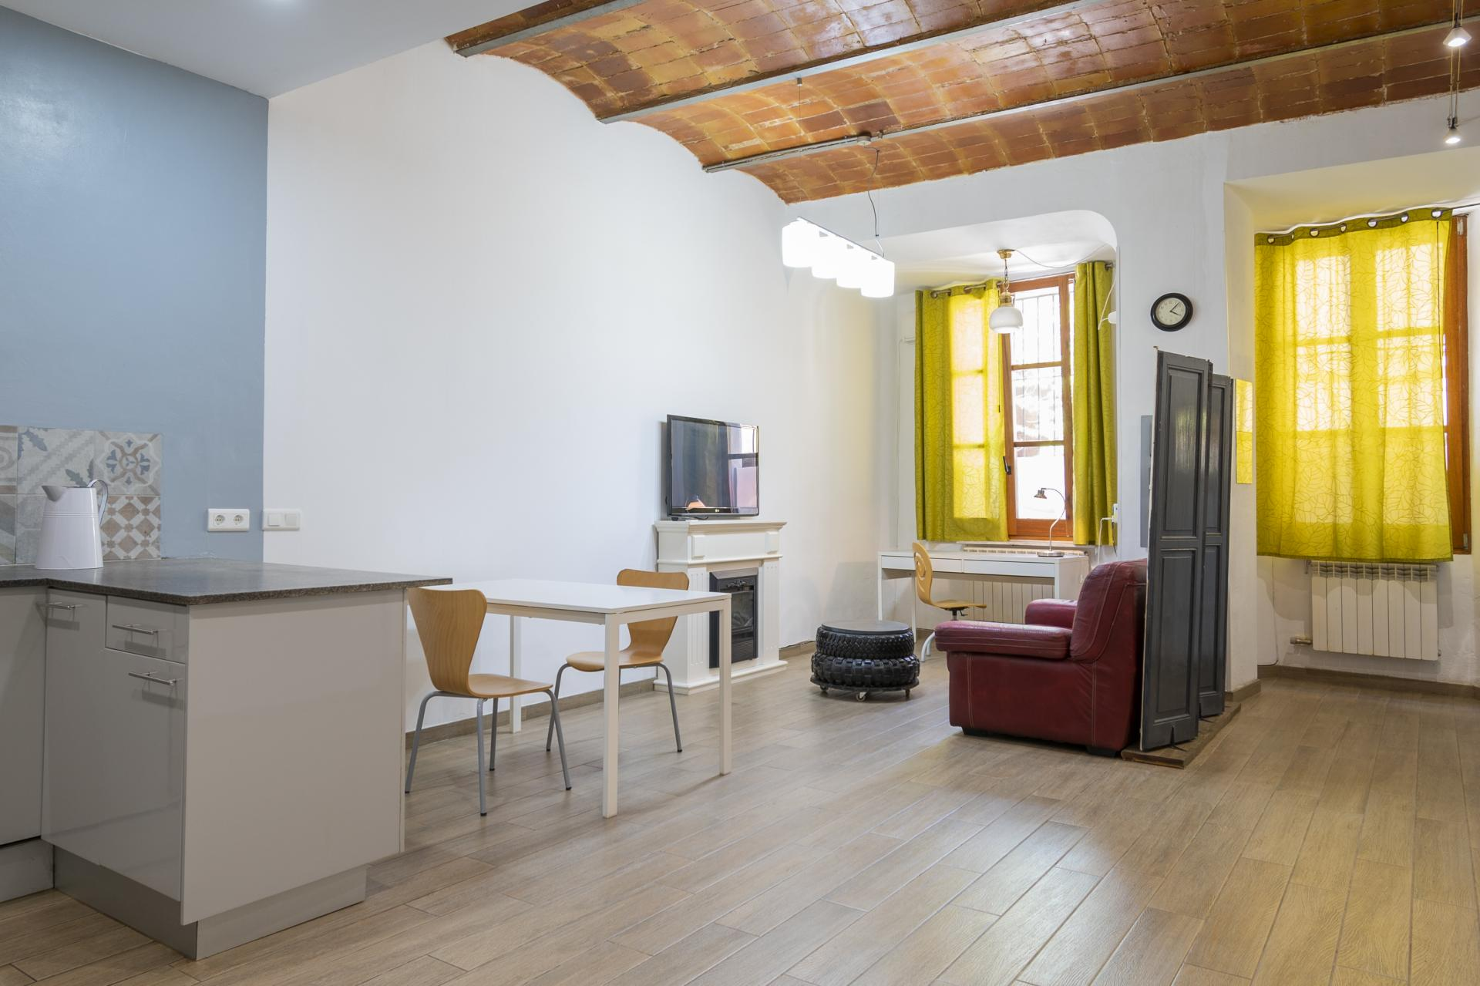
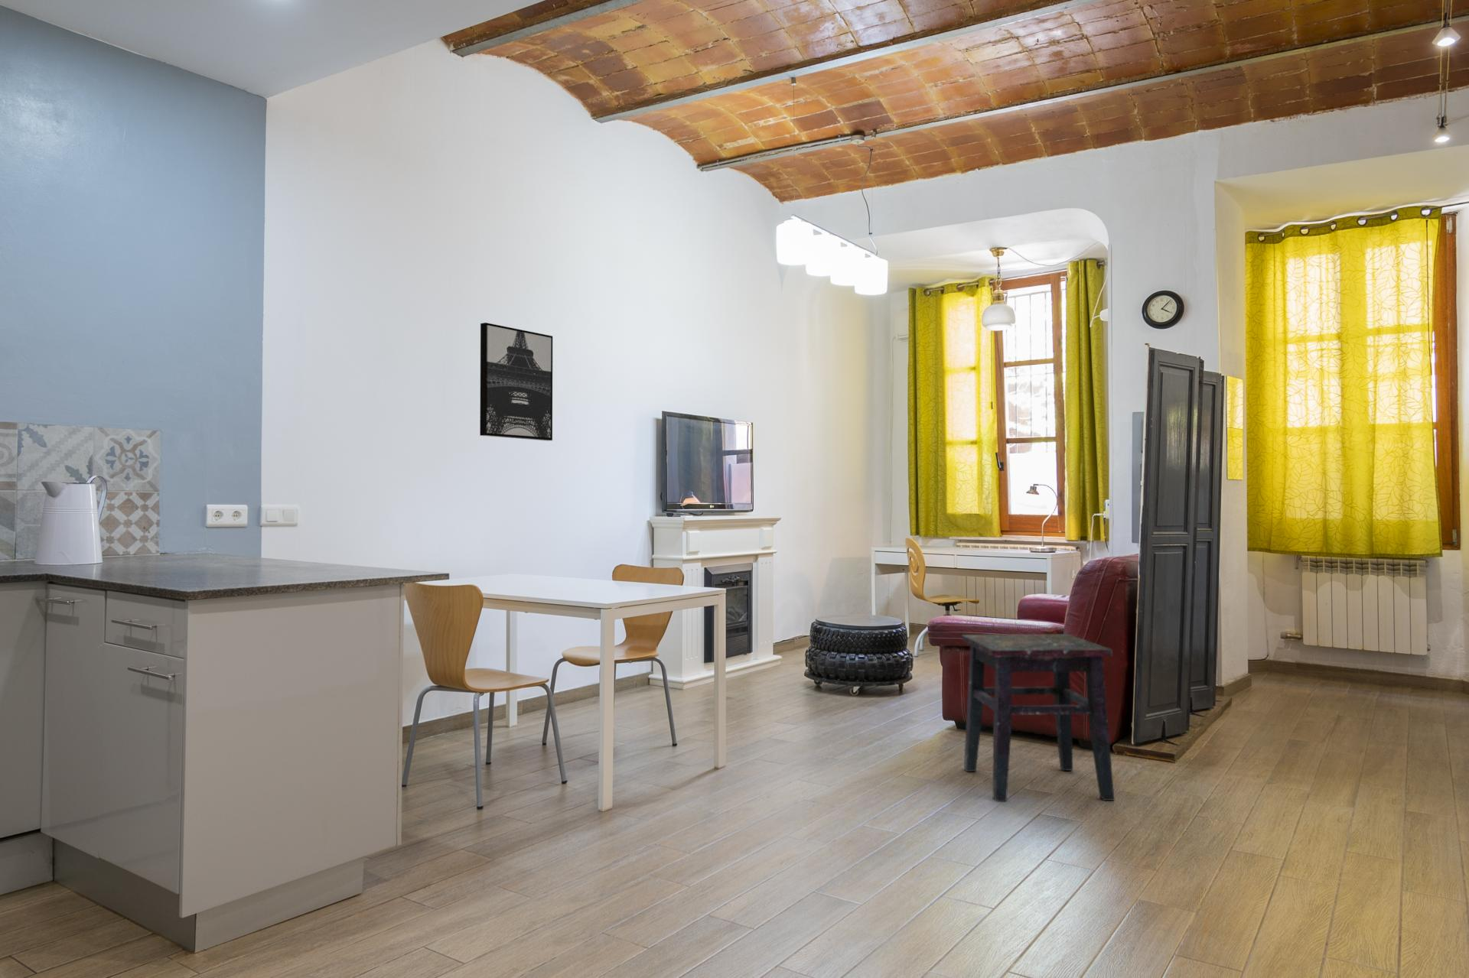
+ side table (1033, 713)
+ wall art (518, 384)
